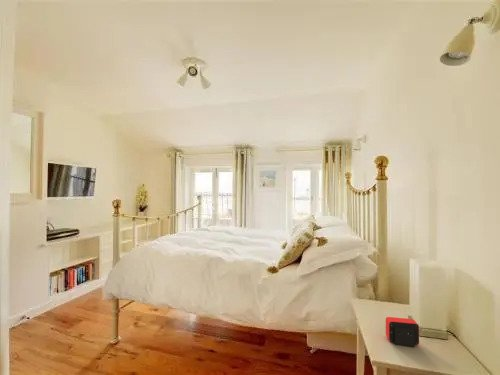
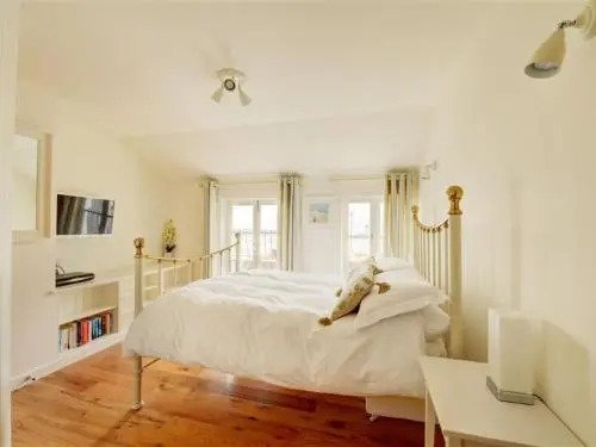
- alarm clock (402, 331)
